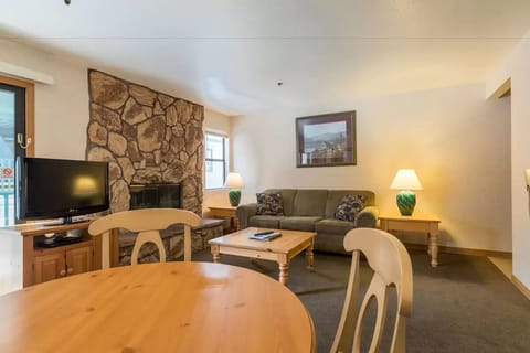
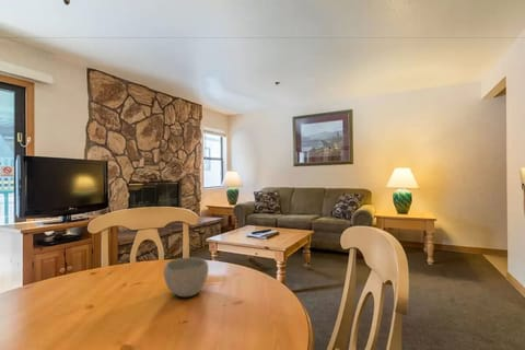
+ bowl (186, 277)
